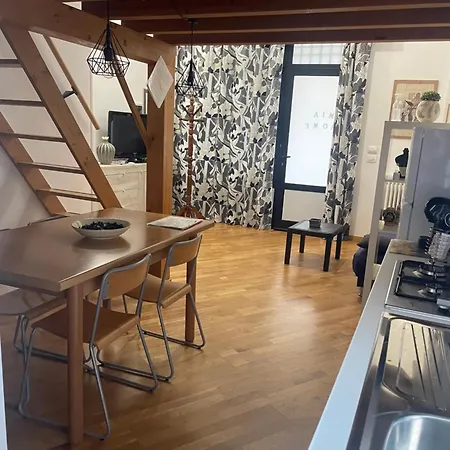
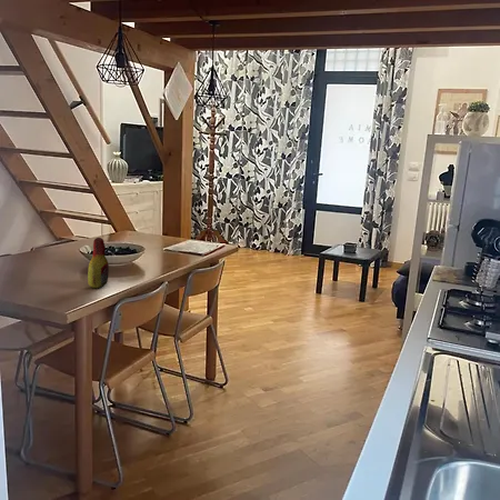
+ bottle (99, 261)
